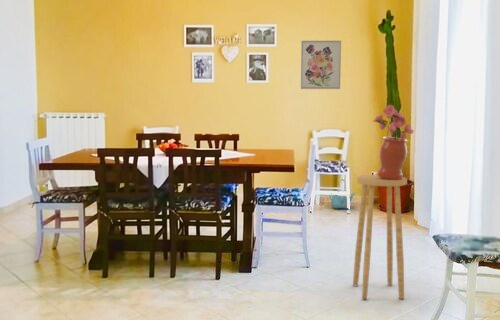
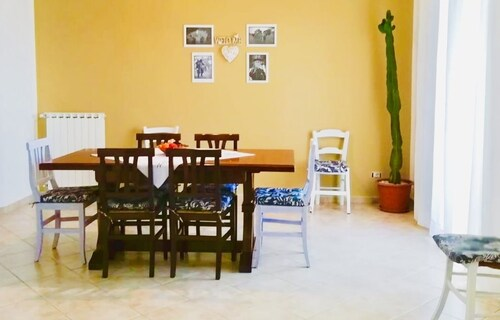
- stool (387, 235)
- potted flower (387, 142)
- teapot (342, 198)
- wall art (320, 65)
